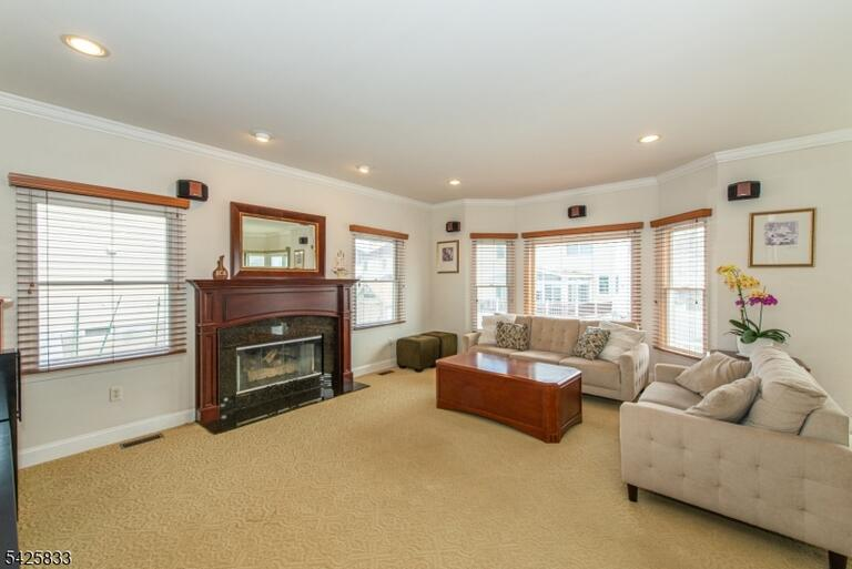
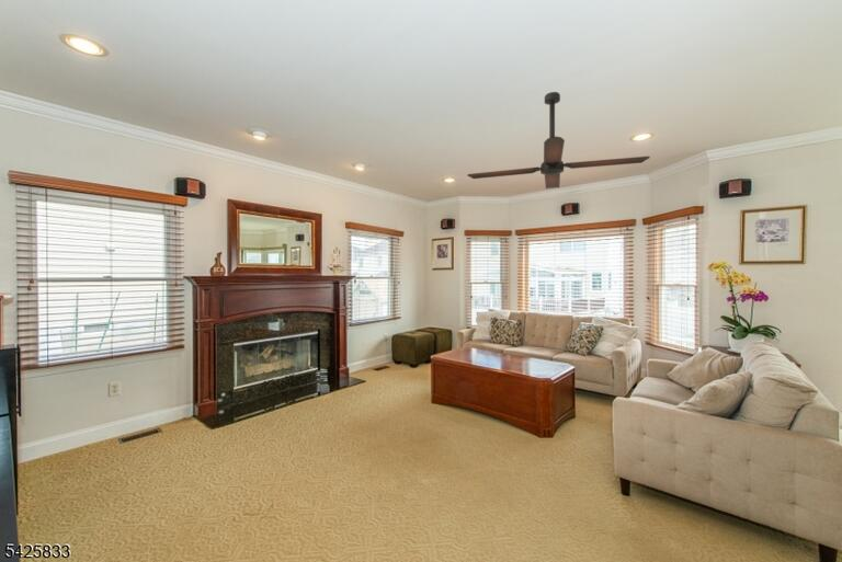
+ ceiling fan (551, 135)
